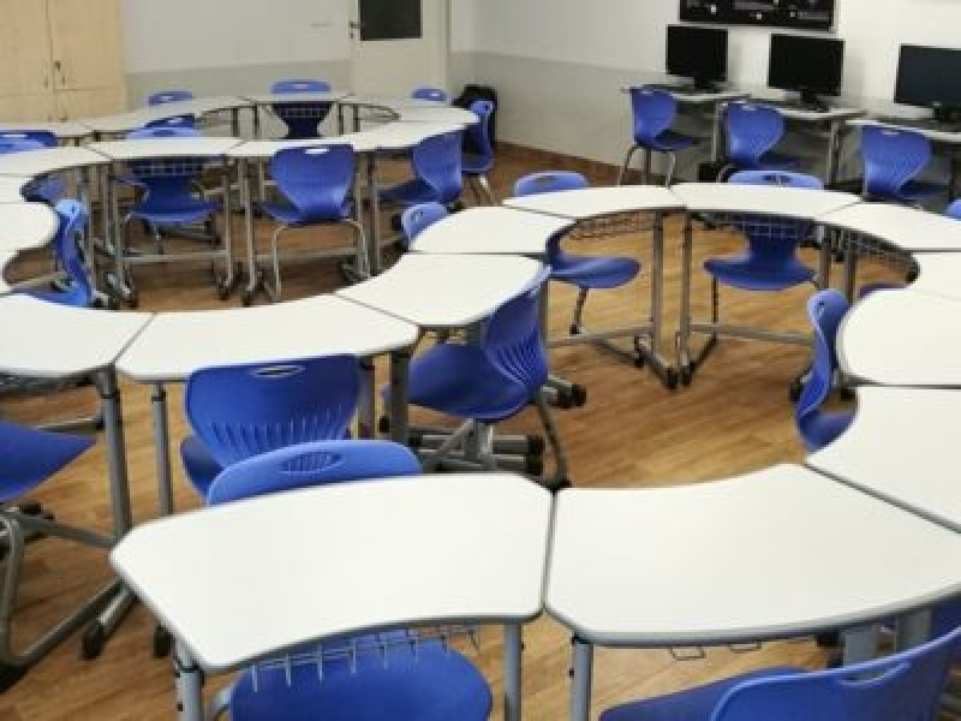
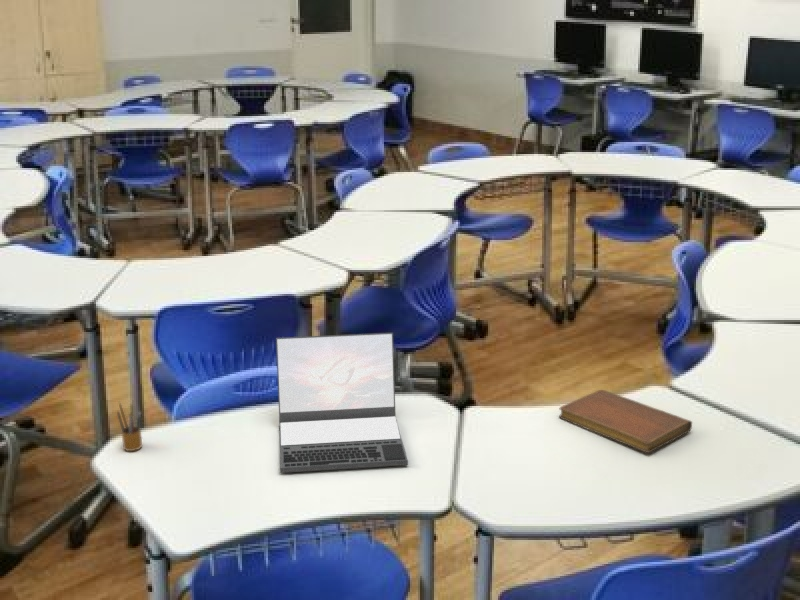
+ notebook (624, 418)
+ laptop (339, 399)
+ pencil box (129, 425)
